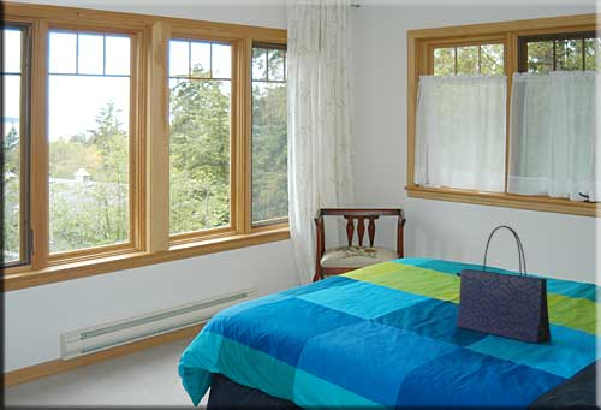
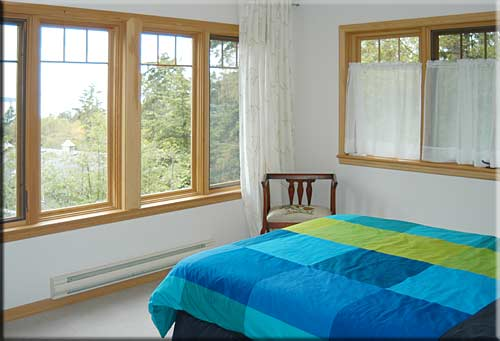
- tote bag (499, 279)
